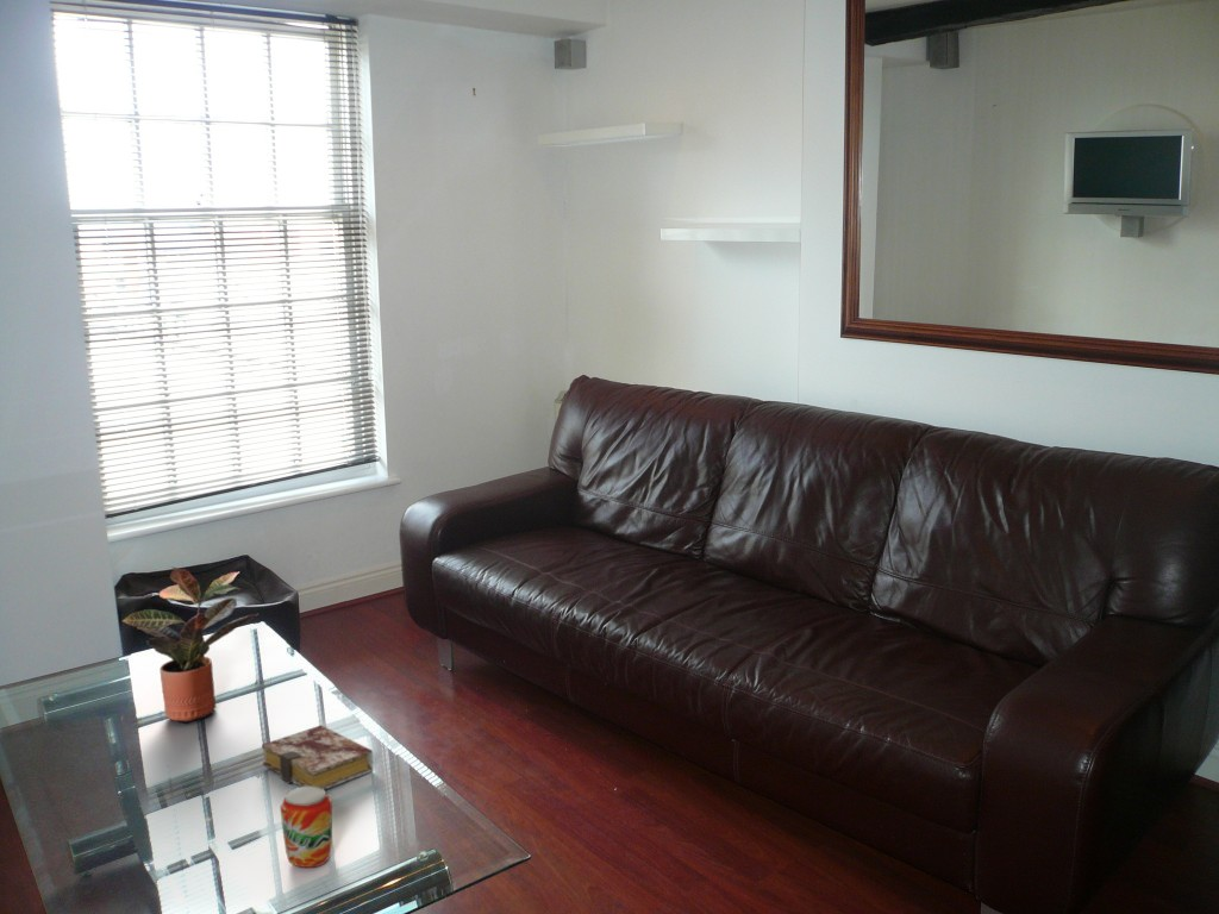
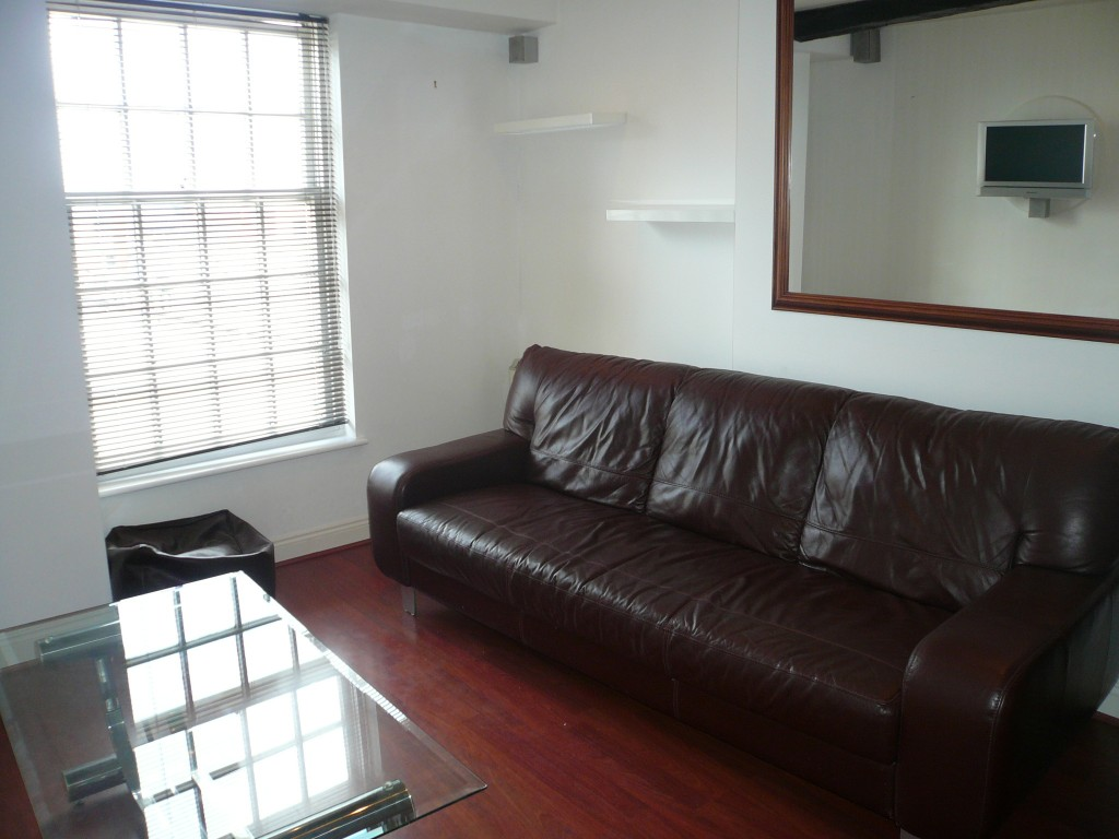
- potted plant (196, 632)
- book (315, 757)
- beverage can (307, 827)
